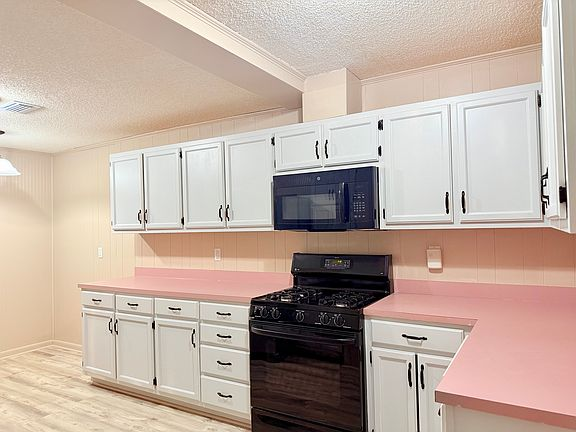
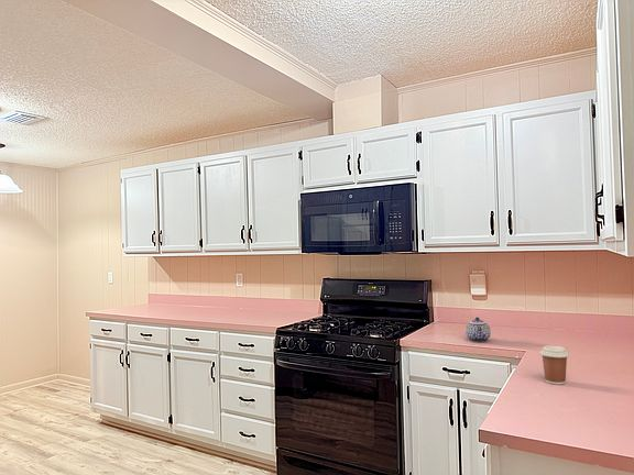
+ teapot (478, 329)
+ coffee cup (554, 364)
